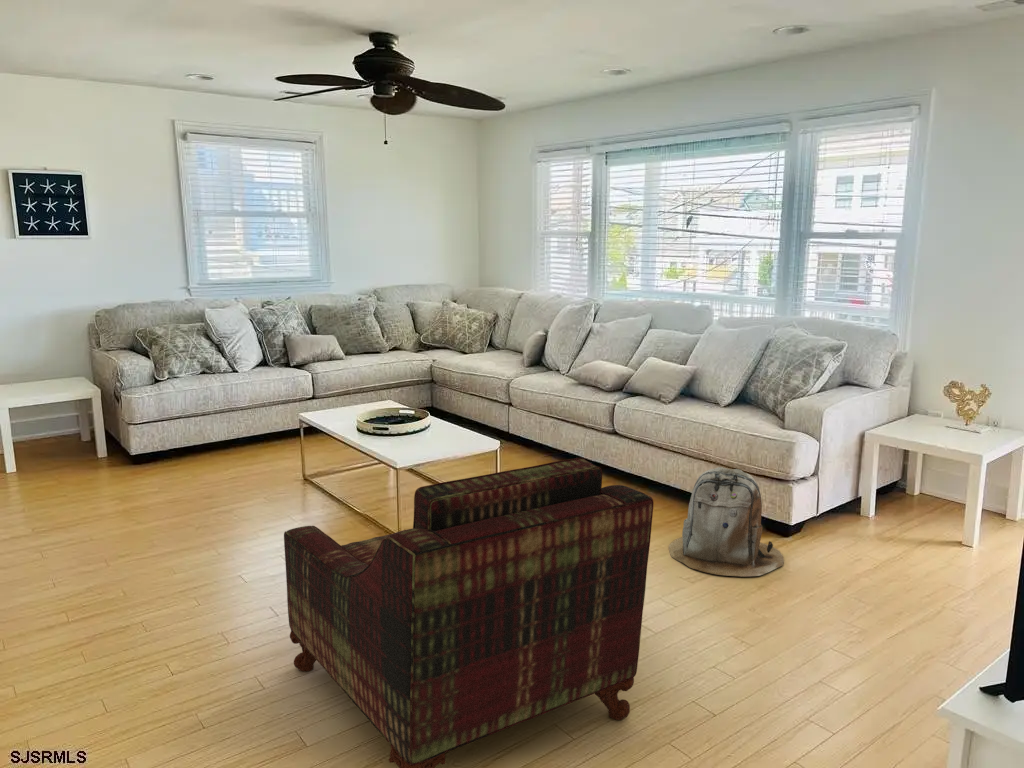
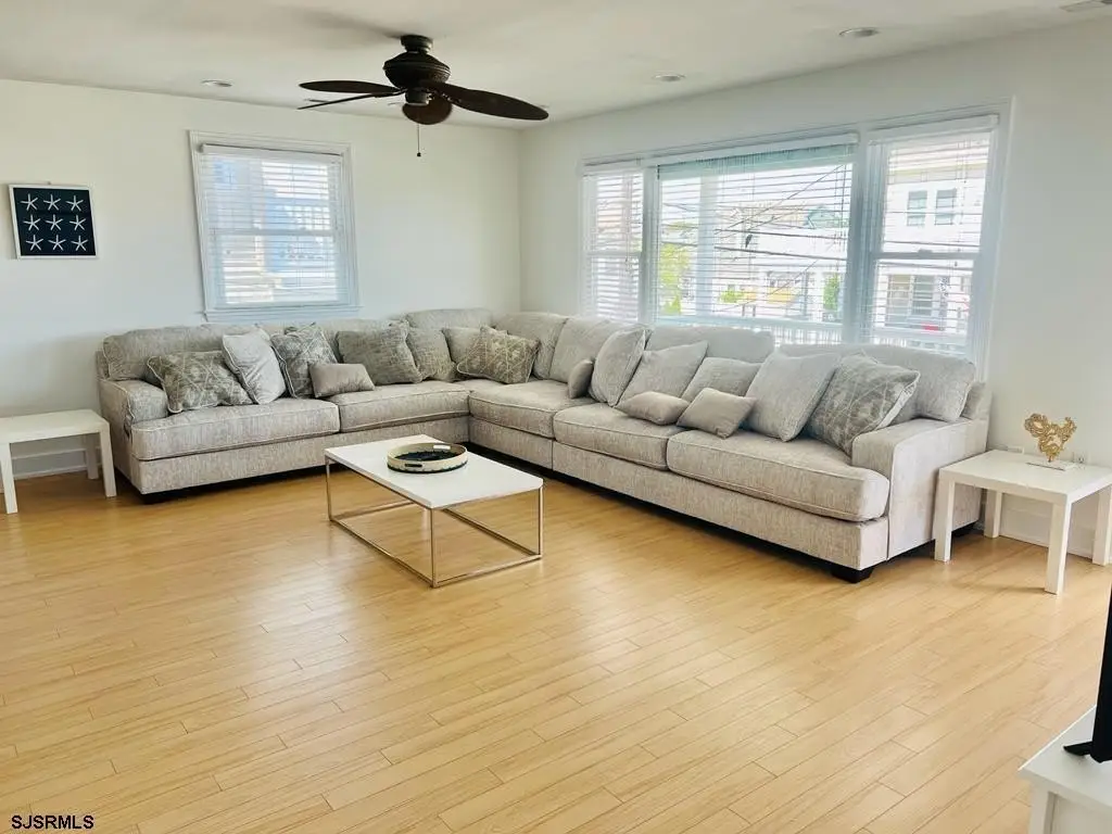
- backpack (726, 513)
- armchair (459, 573)
